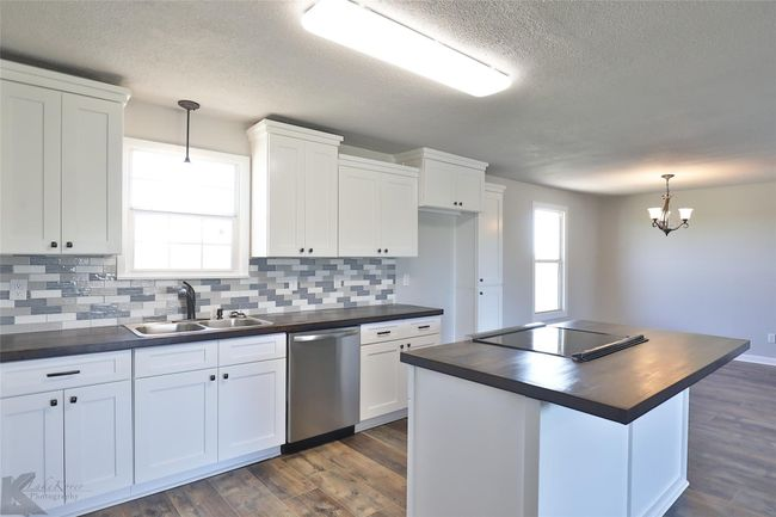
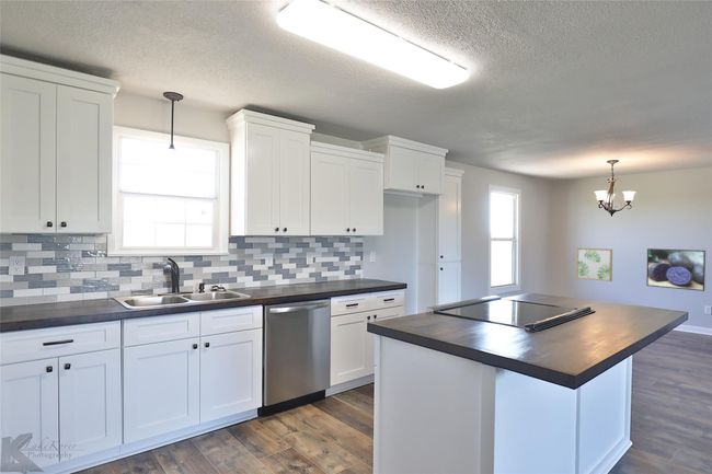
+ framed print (675, 268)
+ wall art (594, 264)
